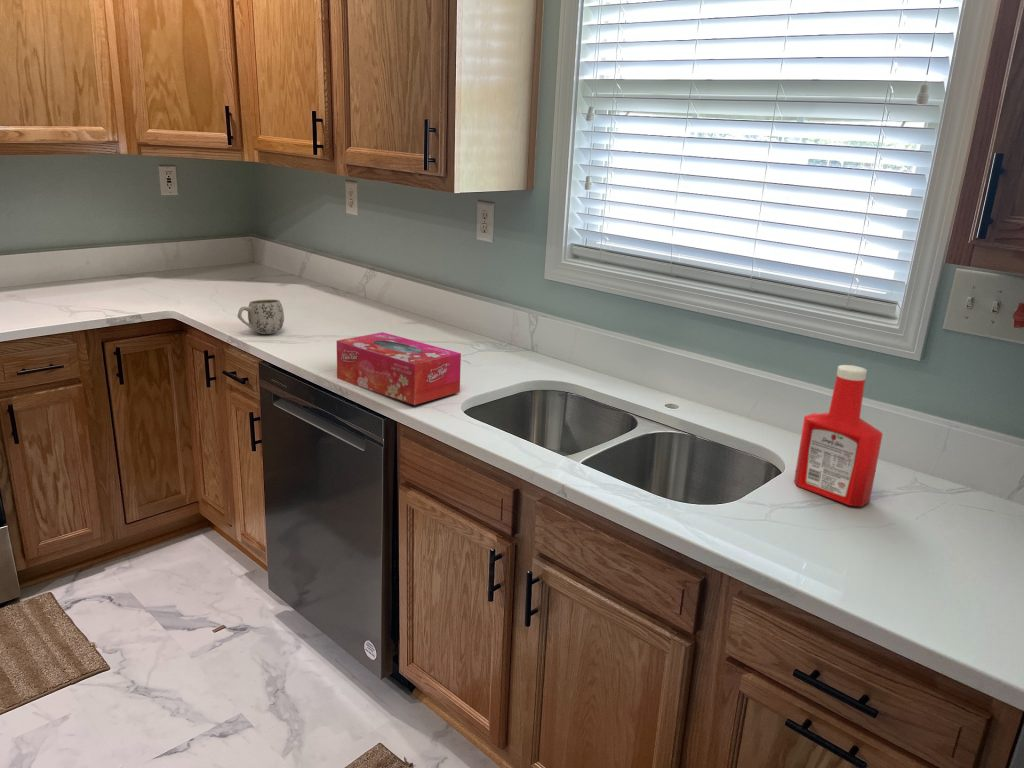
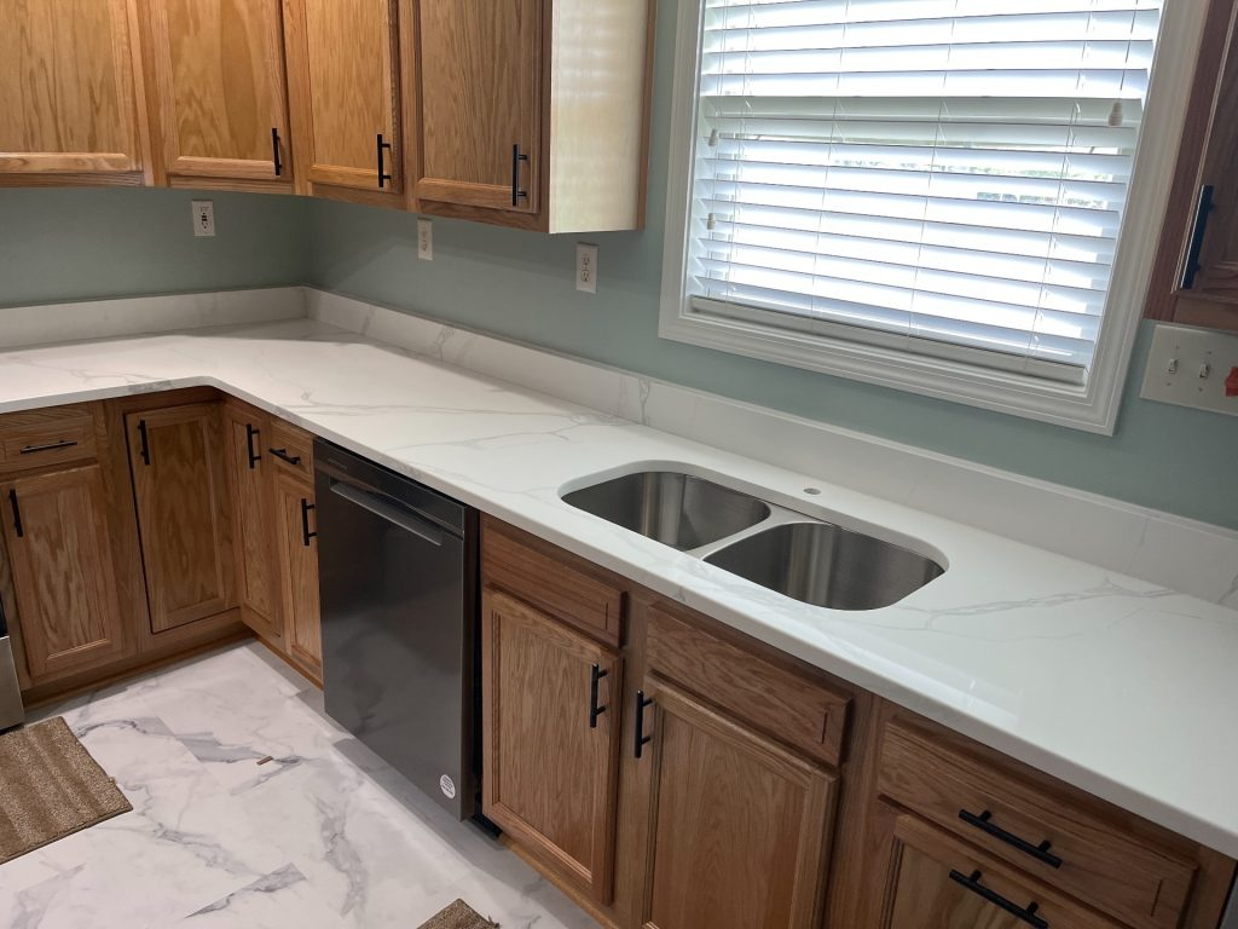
- soap bottle (841, 431)
- tissue box (397, 366)
- mug (260, 317)
